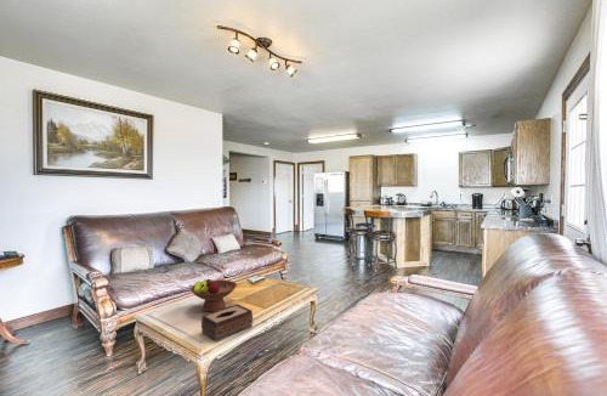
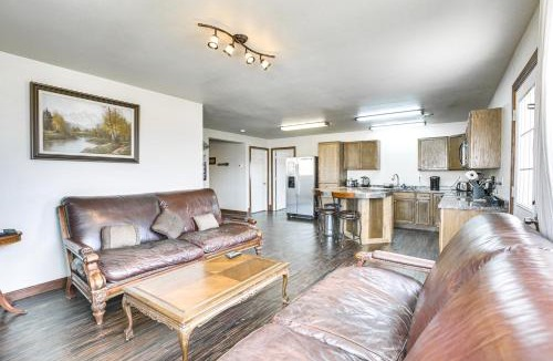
- fruit bowl (214, 293)
- tissue box (227, 321)
